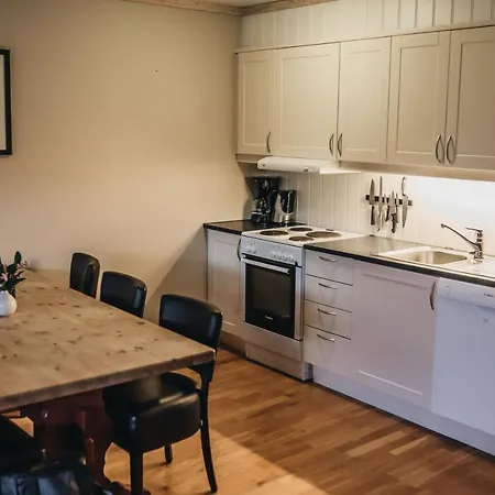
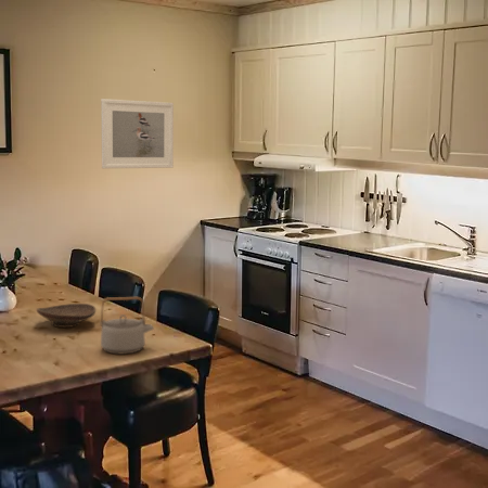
+ teapot (127, 322)
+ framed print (138, 134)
+ decorative bowl (66, 316)
